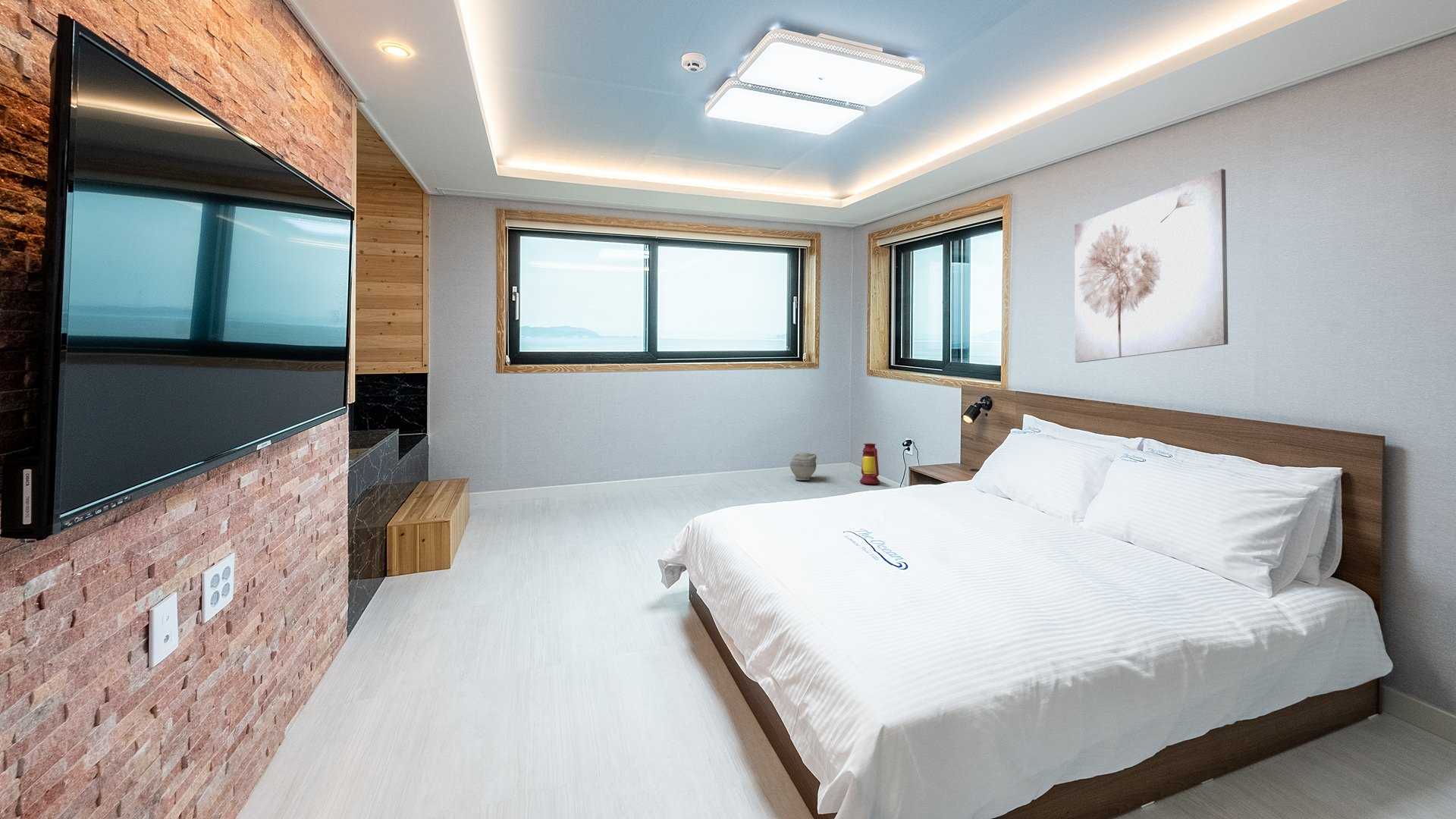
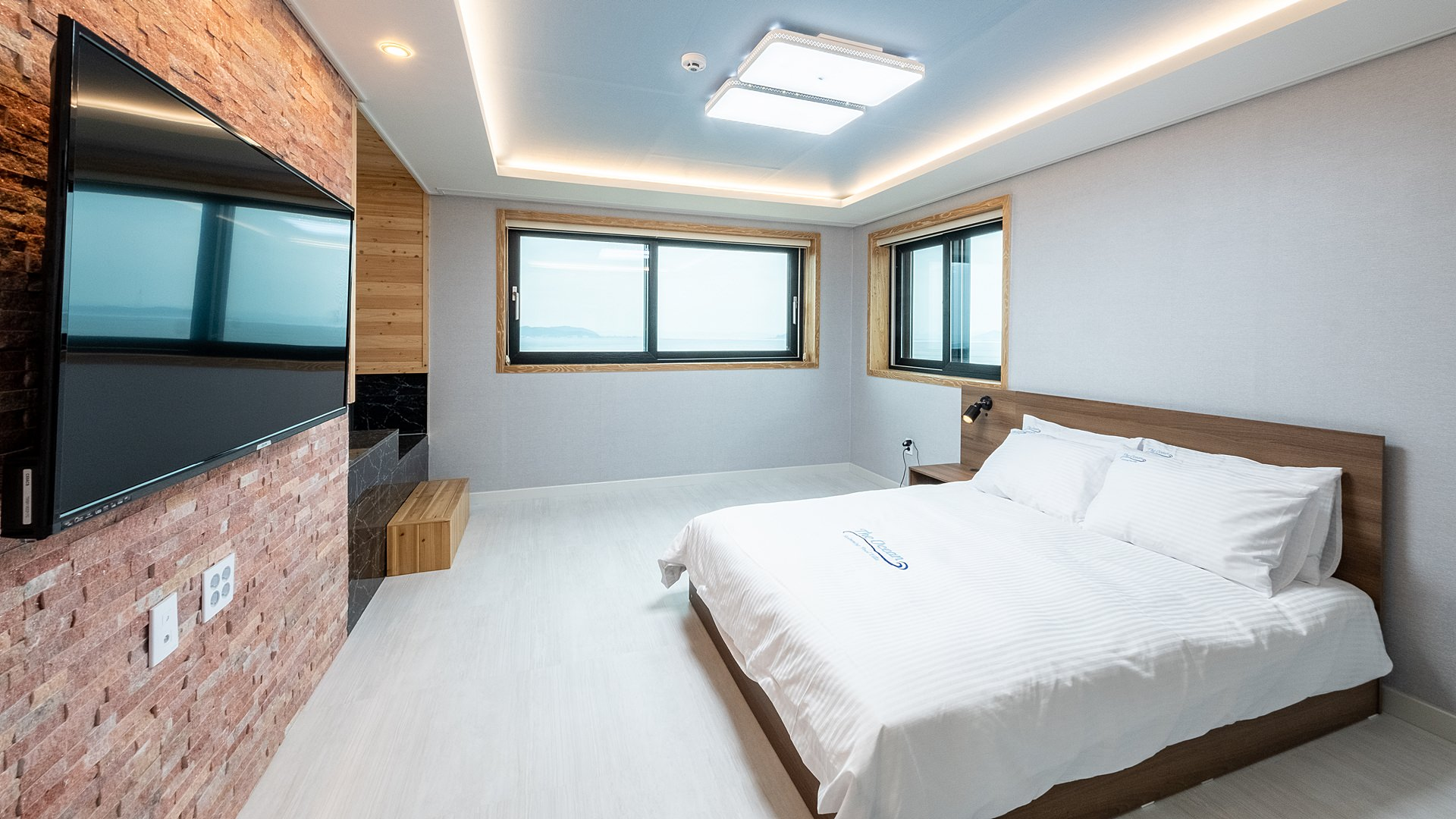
- wall art (1141, 277)
- lantern (870, 463)
- ceramic jug (805, 466)
